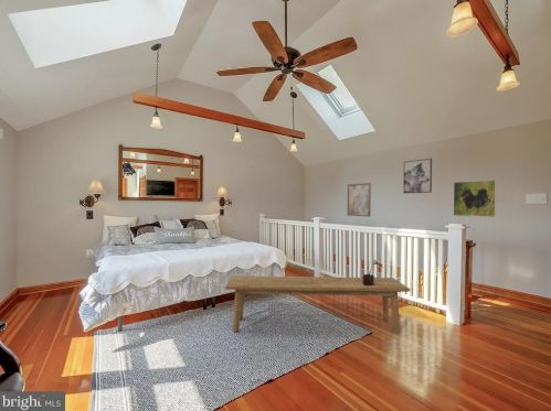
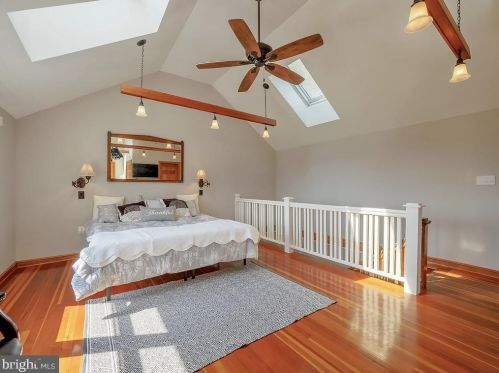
- bench (314, 293)
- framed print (474, 198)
- potted plant (370, 271)
- wall art (416, 176)
- wall art (358, 199)
